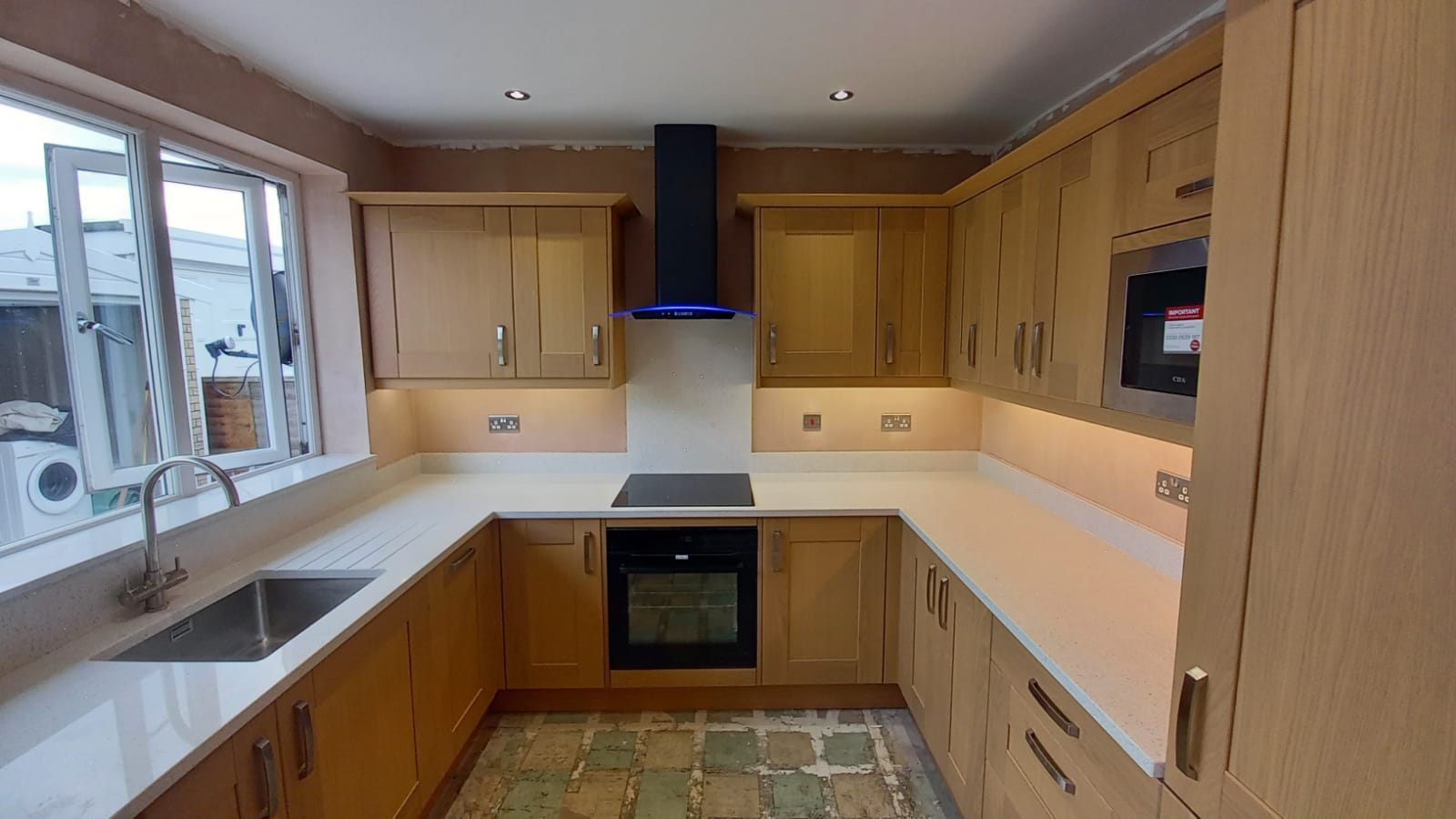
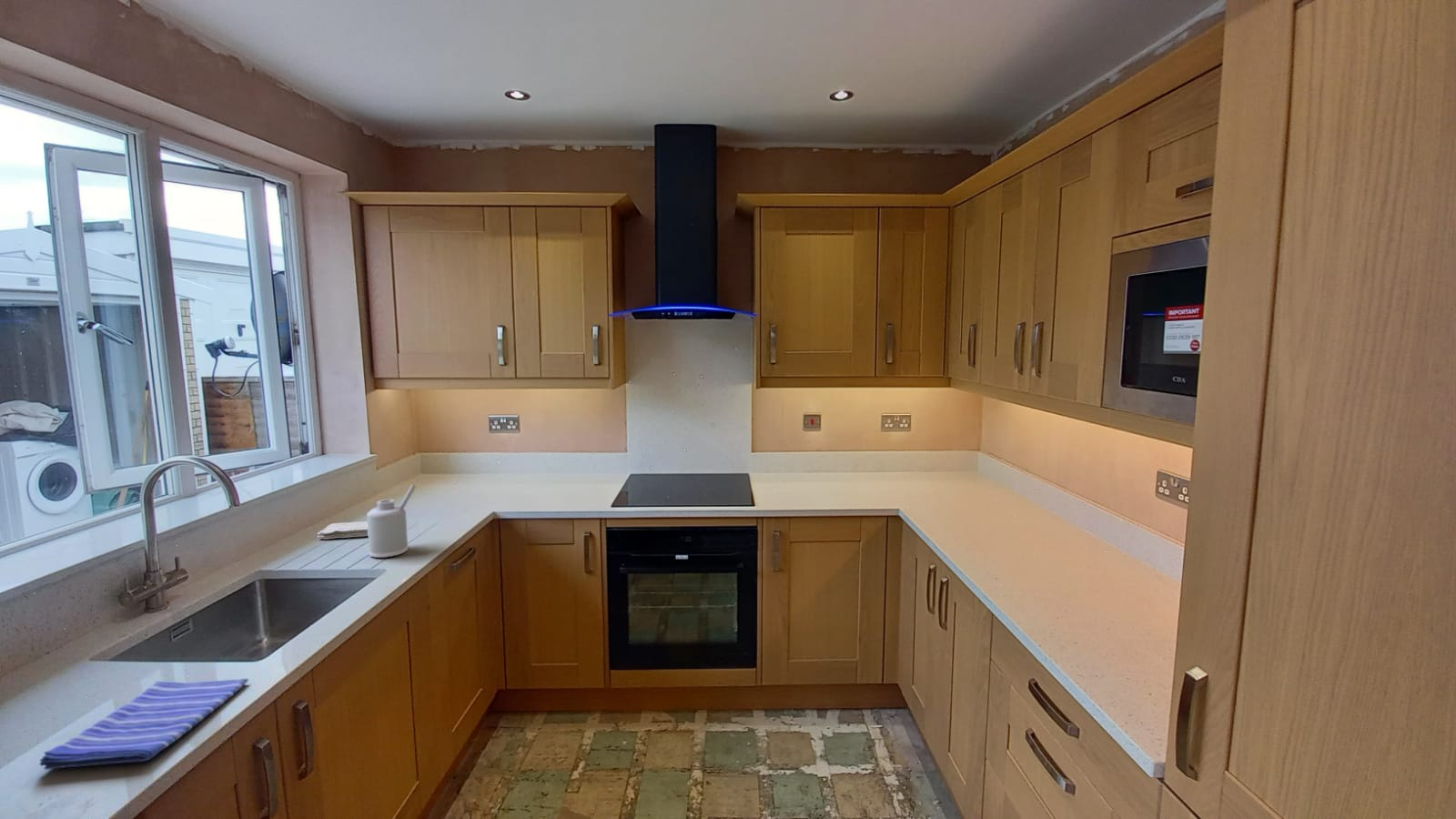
+ soap dispenser (393, 519)
+ dish towel (153, 716)
+ washcloth (351, 529)
